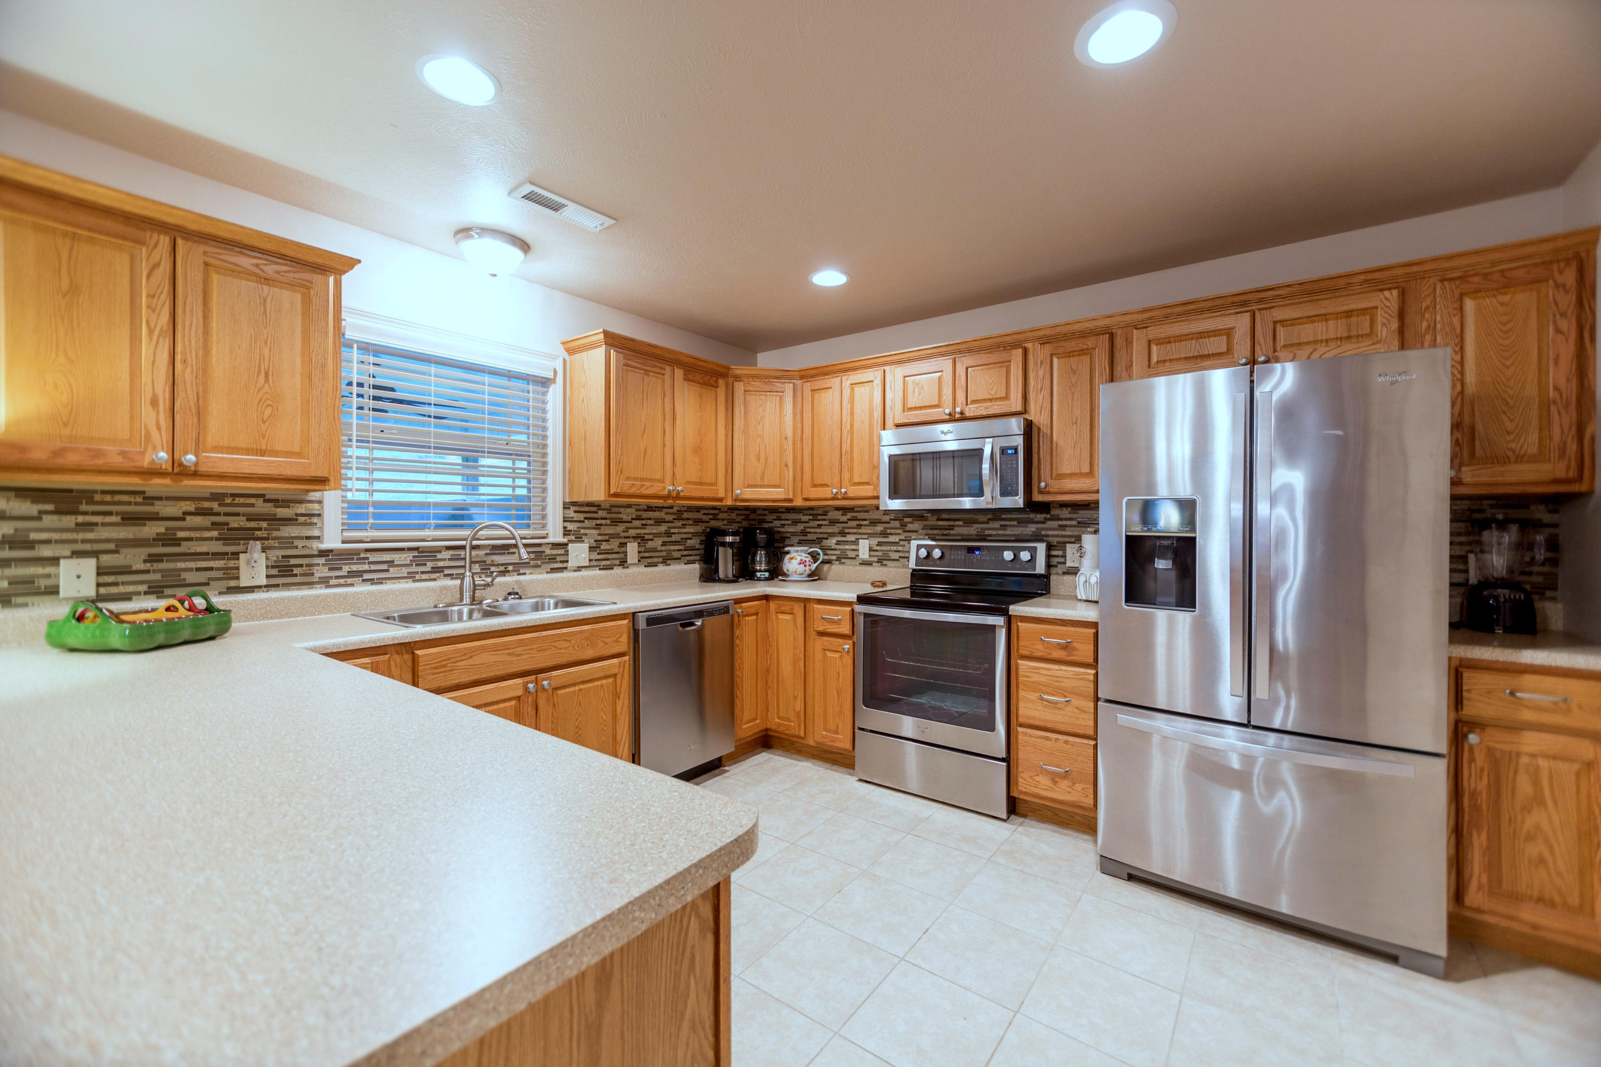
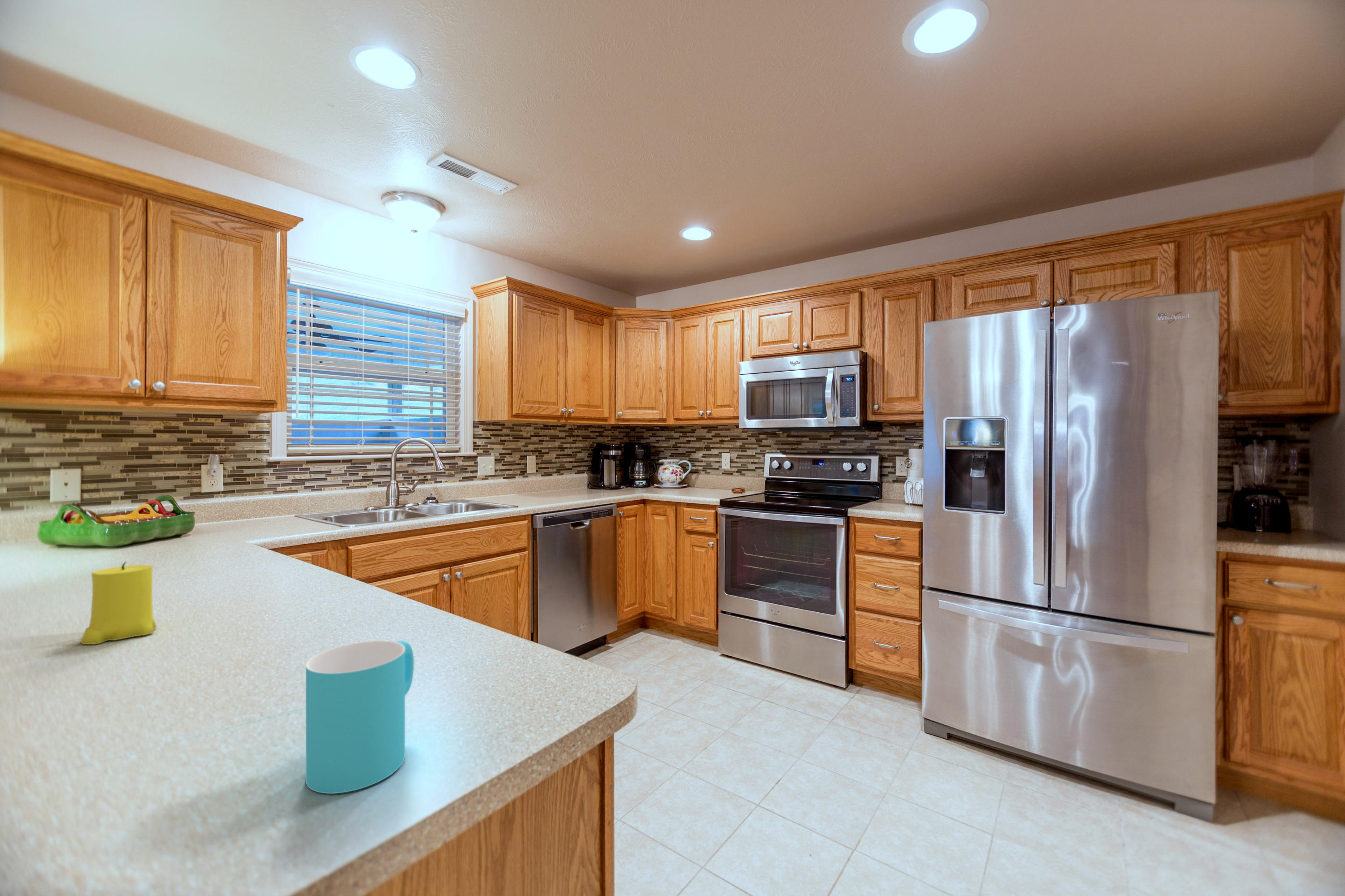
+ candle (120, 597)
+ cup (374, 704)
